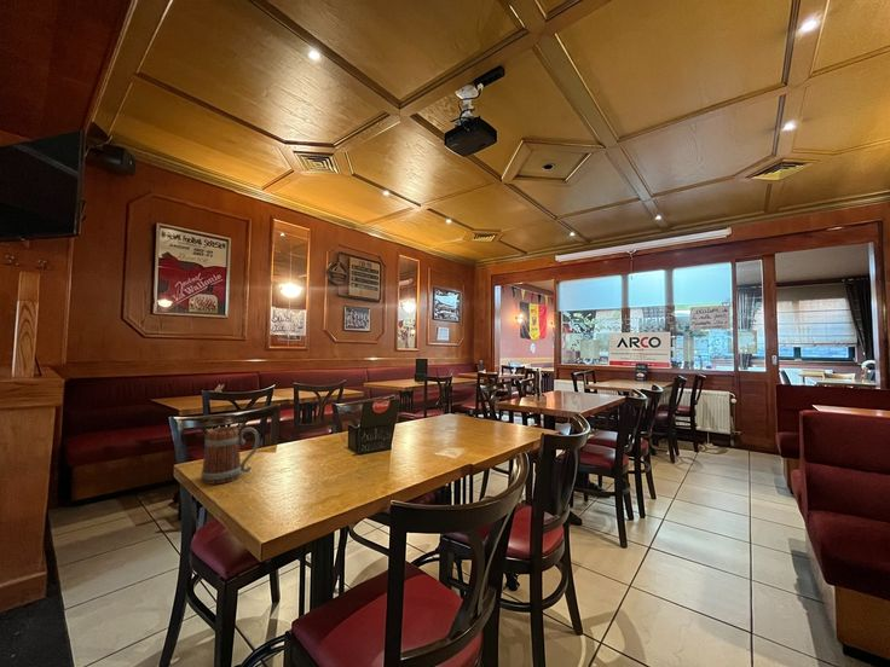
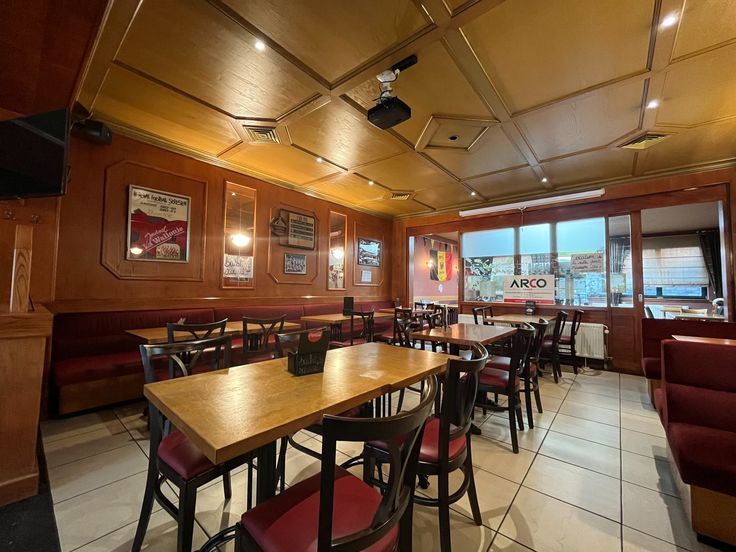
- beer mug (231, 452)
